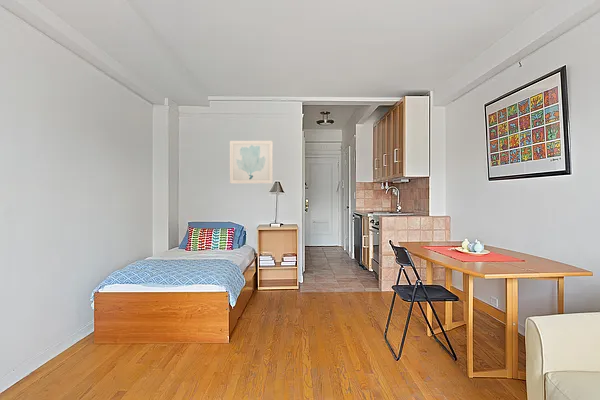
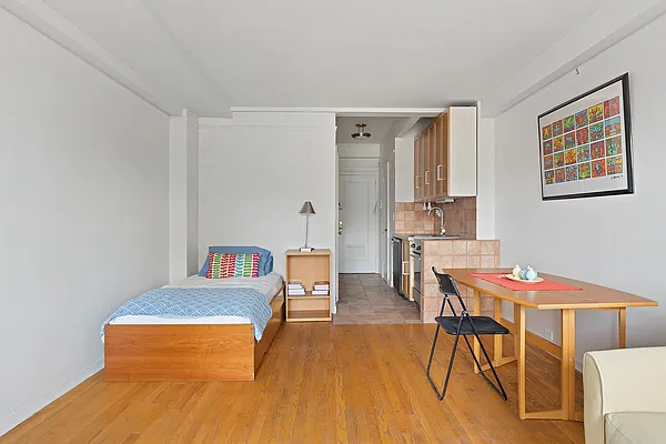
- wall art (251, 162)
